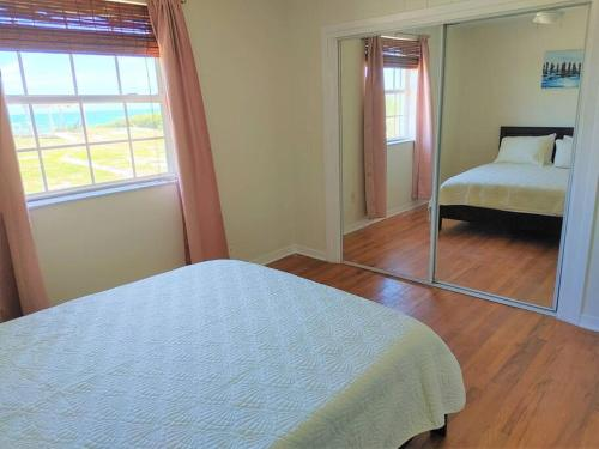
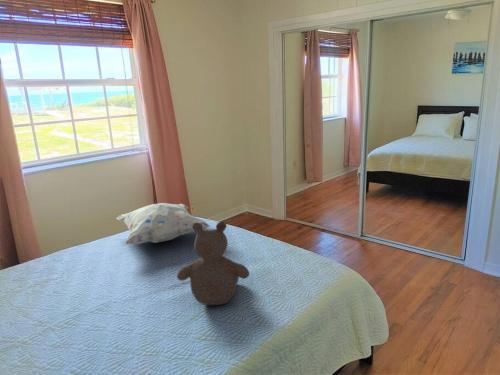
+ bear (213, 257)
+ decorative pillow (160, 221)
